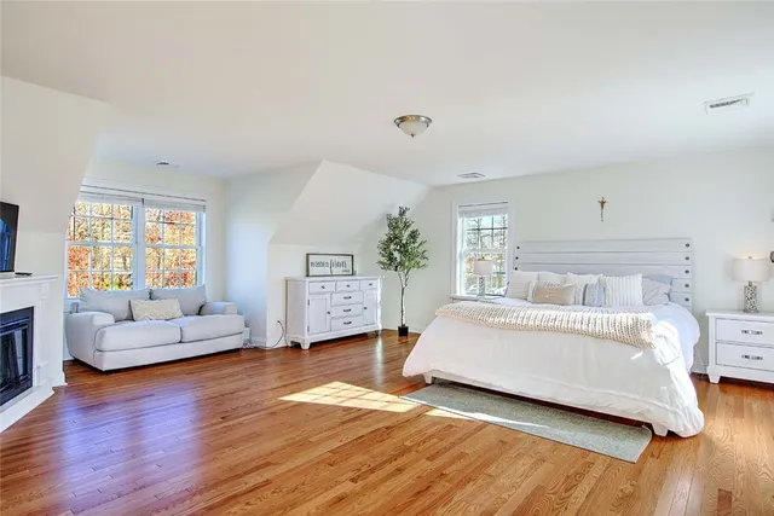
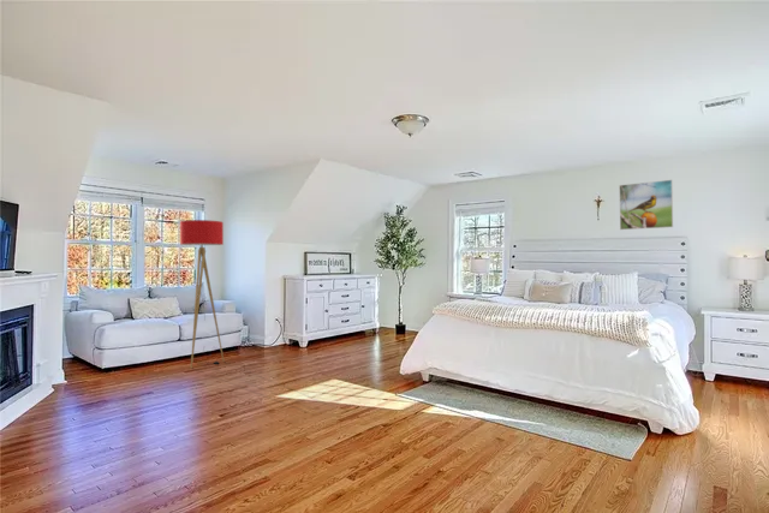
+ floor lamp (201, 293)
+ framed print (645, 205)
